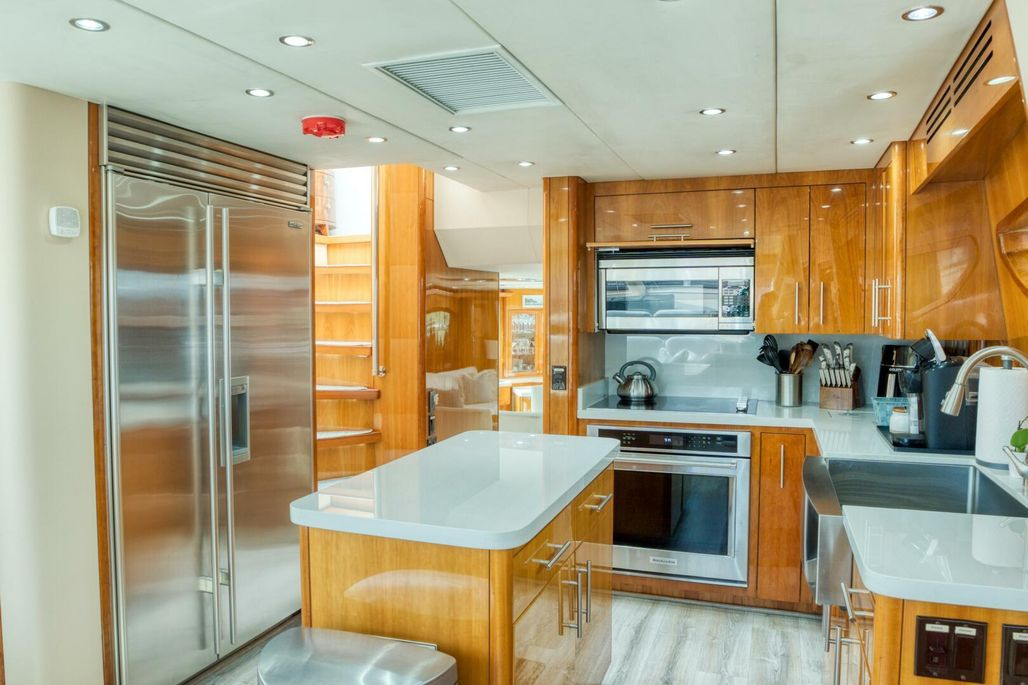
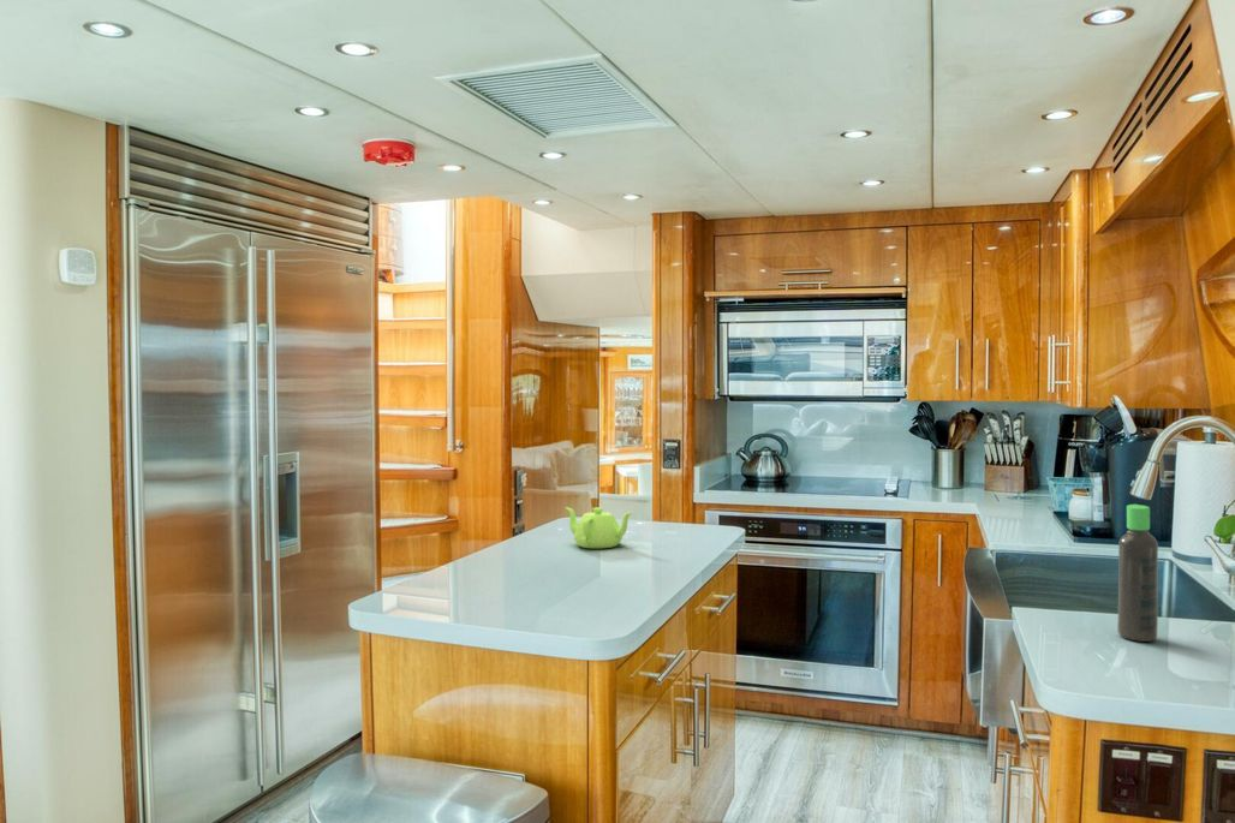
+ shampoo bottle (1136, 571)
+ teapot (598, 526)
